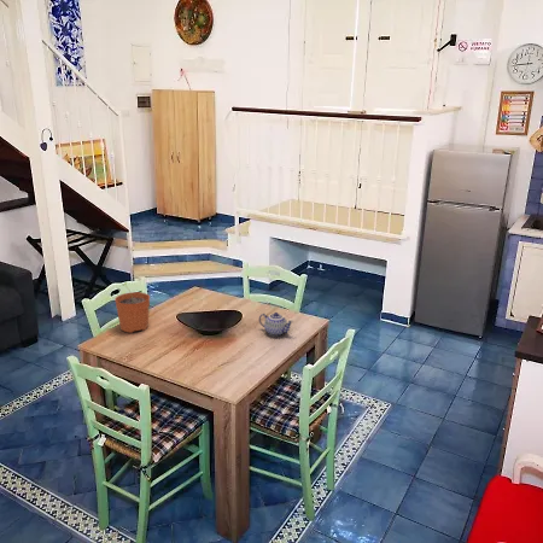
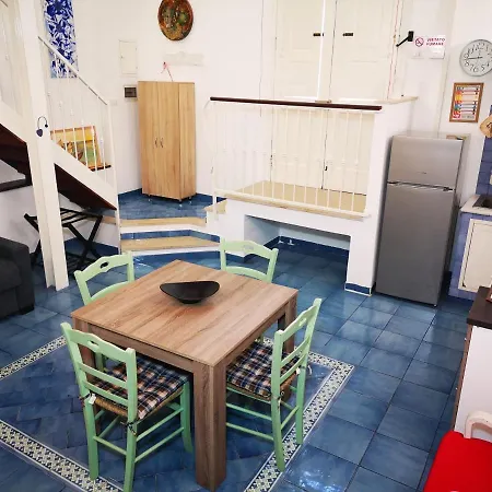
- plant pot (133, 305)
- teapot (275, 322)
